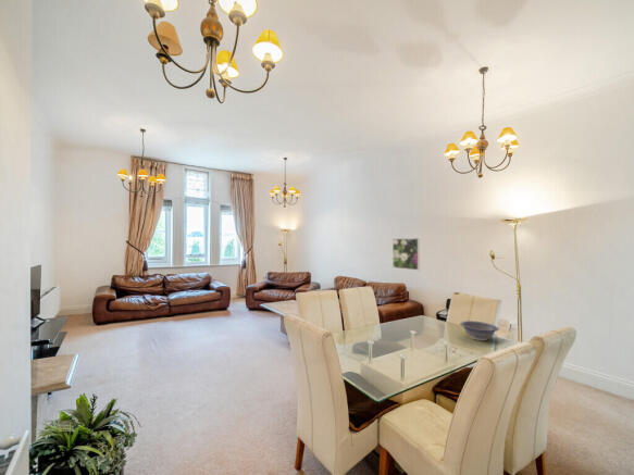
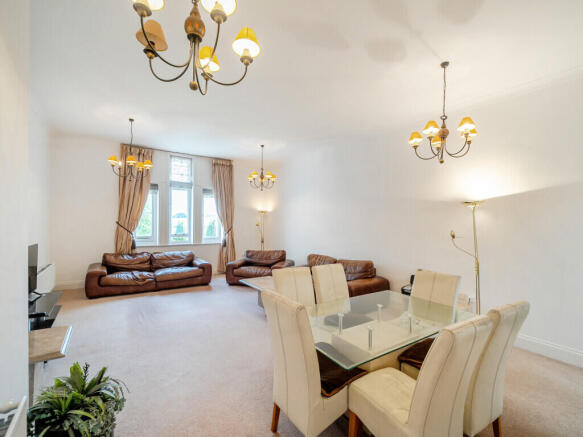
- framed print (405, 253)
- decorative bowl (478, 332)
